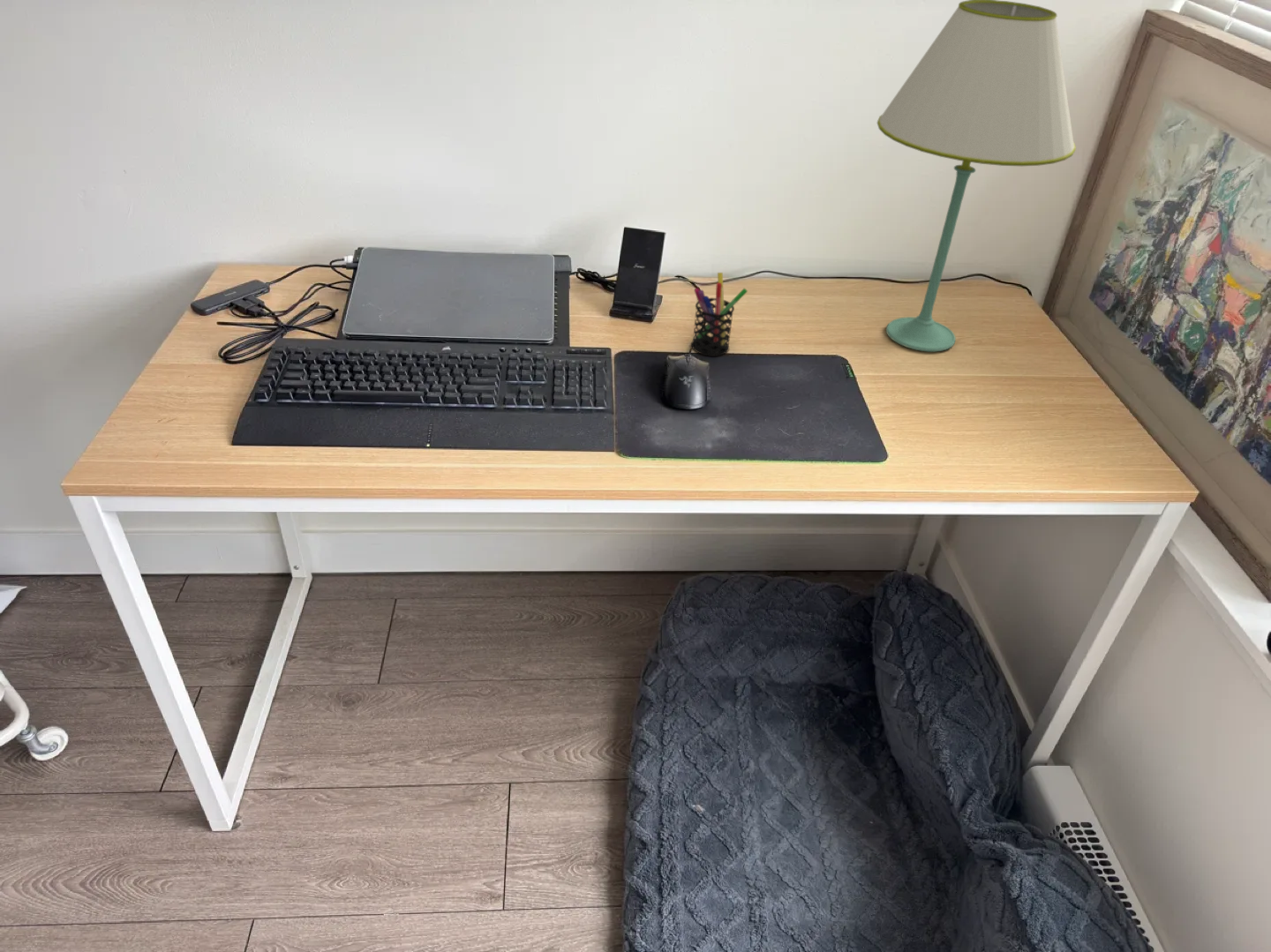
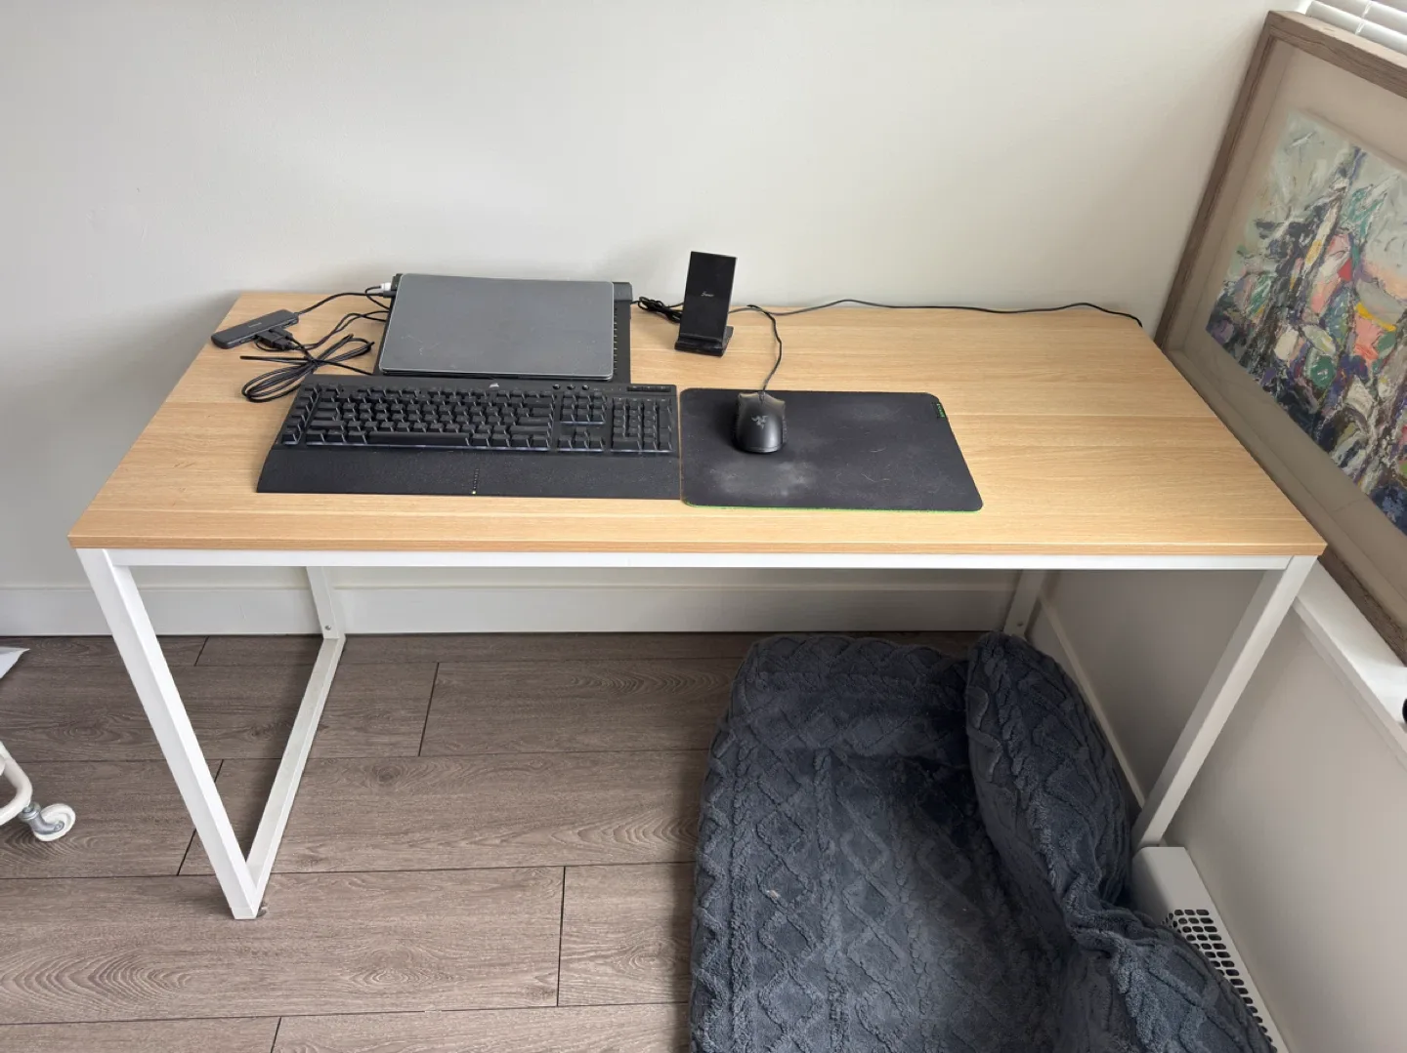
- pen holder (718, 313)
- table lamp (959, 190)
